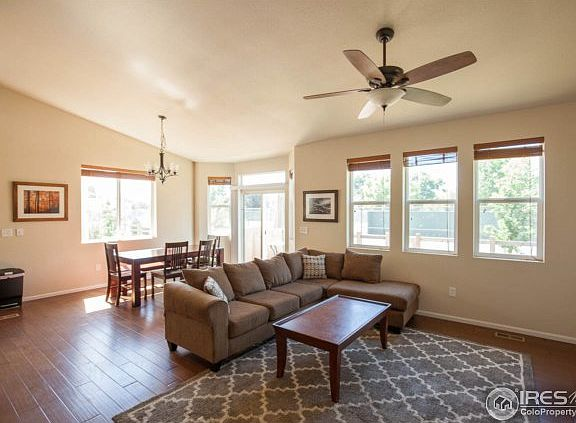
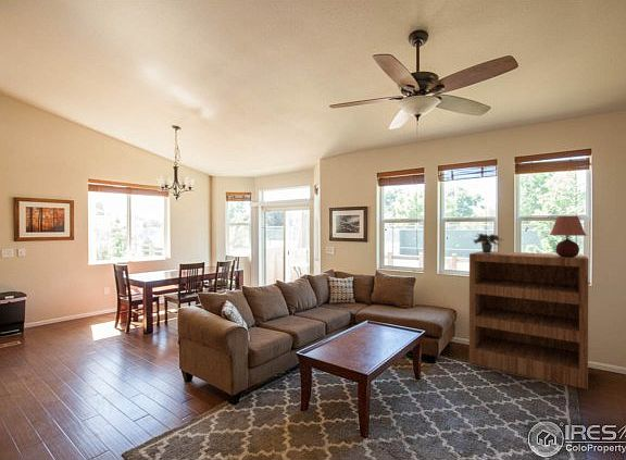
+ table lamp (567, 236)
+ bookshelf (526, 309)
+ potted plant (487, 243)
